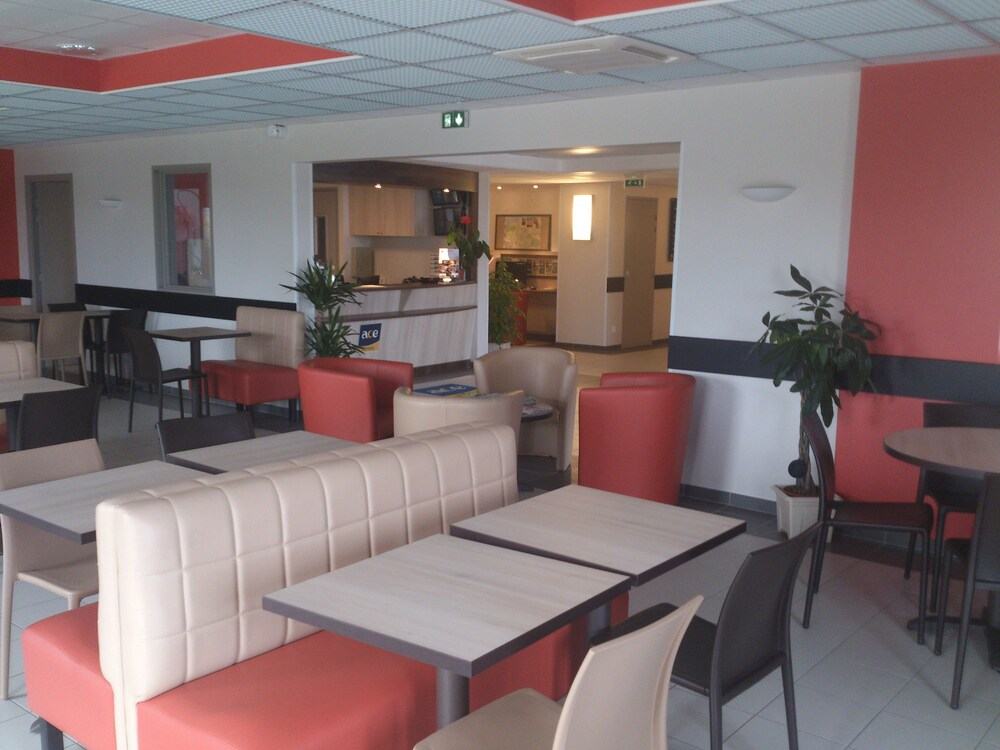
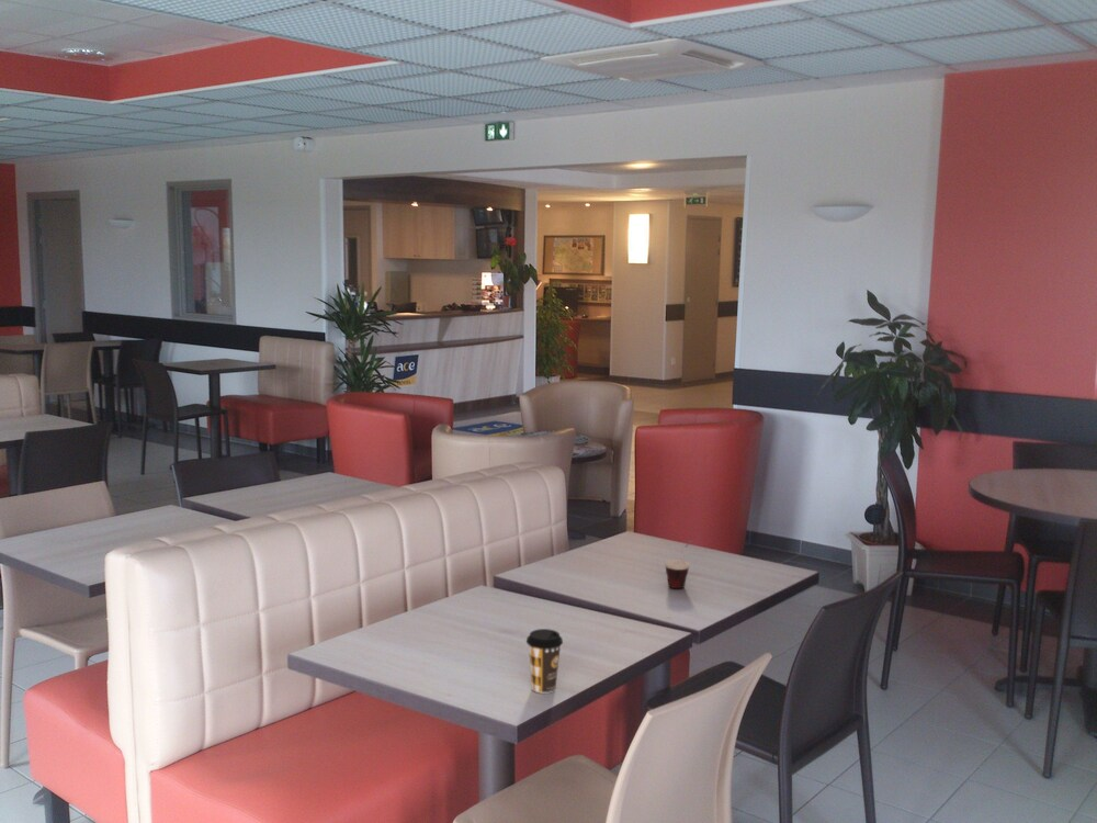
+ cup (681, 564)
+ coffee cup (544, 661)
